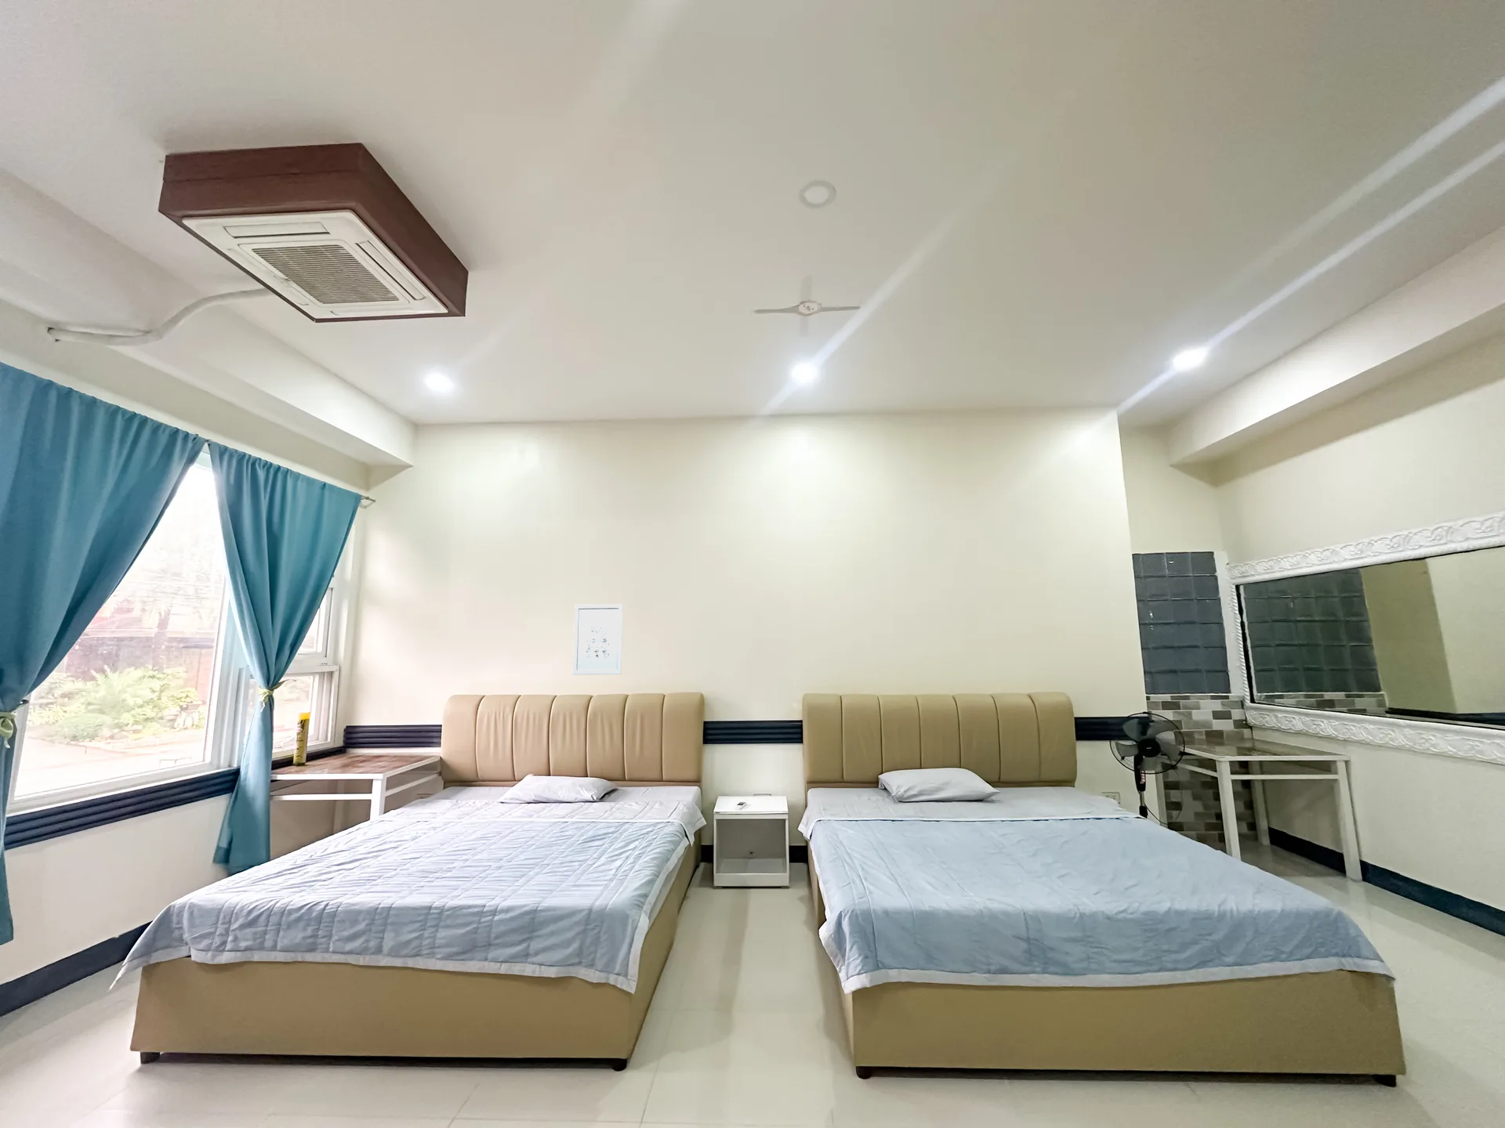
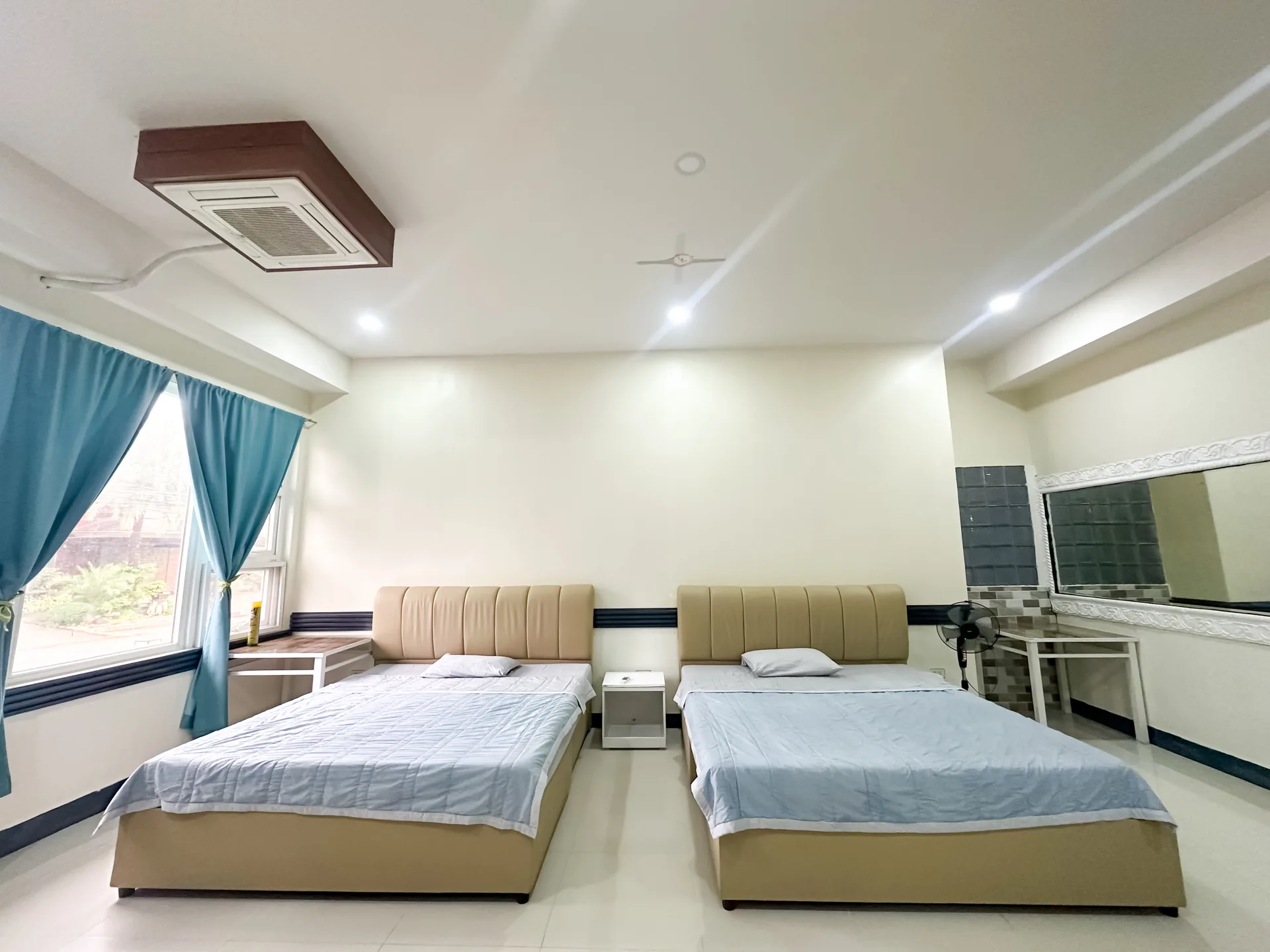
- wall art (597, 639)
